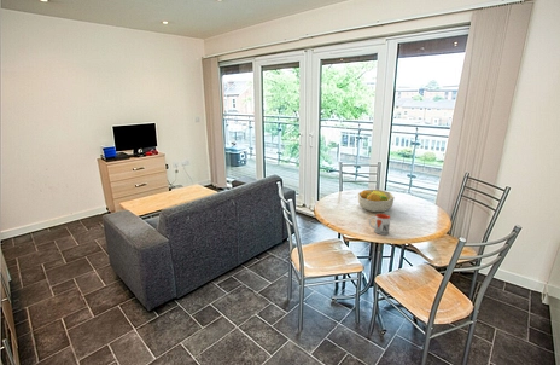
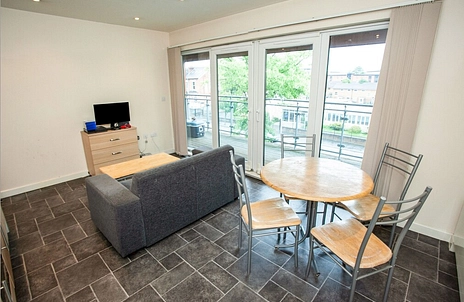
- fruit bowl (375, 198)
- mug (379, 222)
